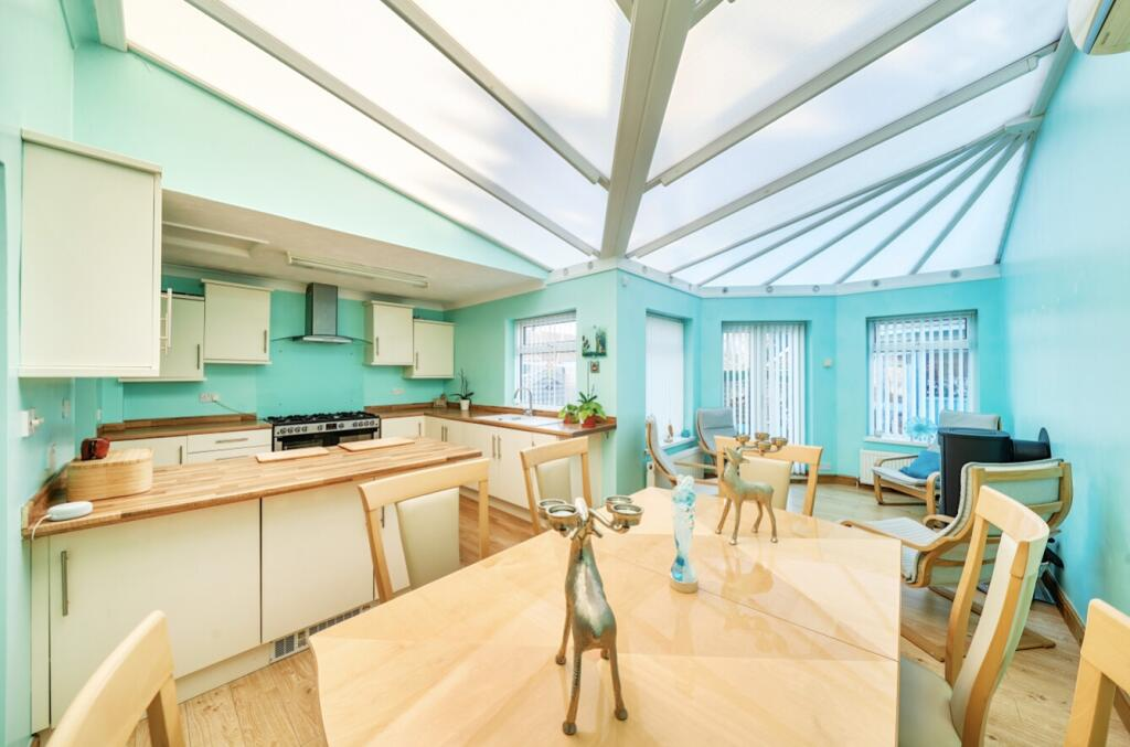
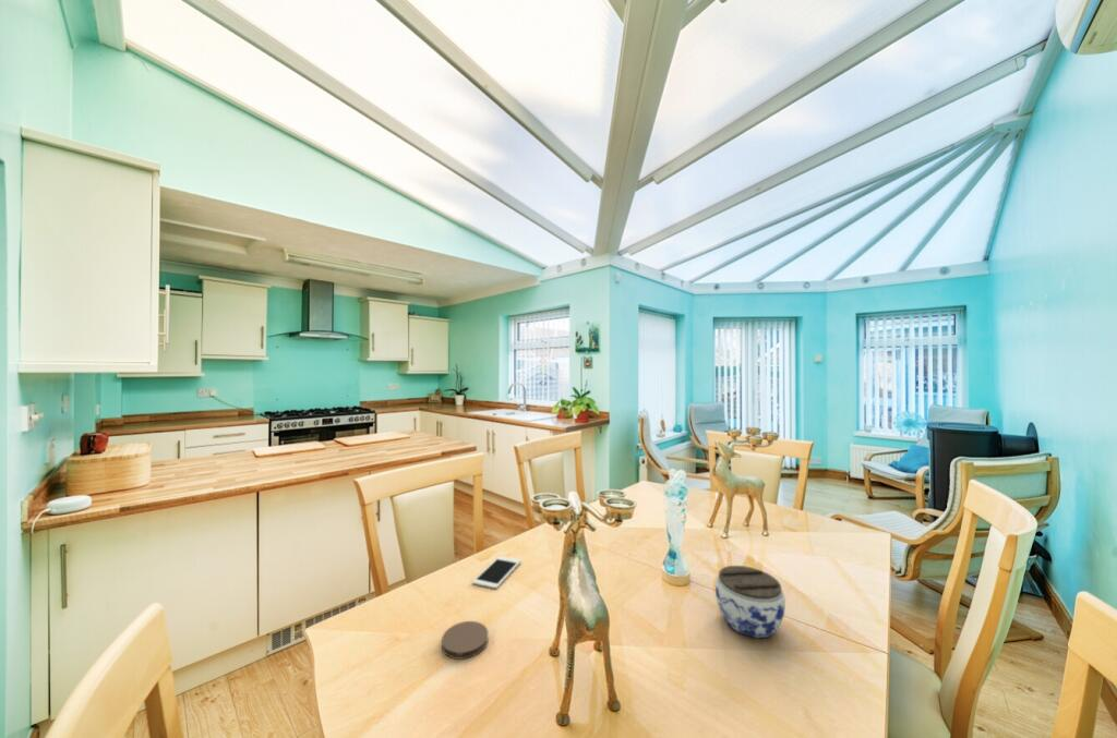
+ cell phone (497, 571)
+ jar (748, 601)
+ coaster (465, 639)
